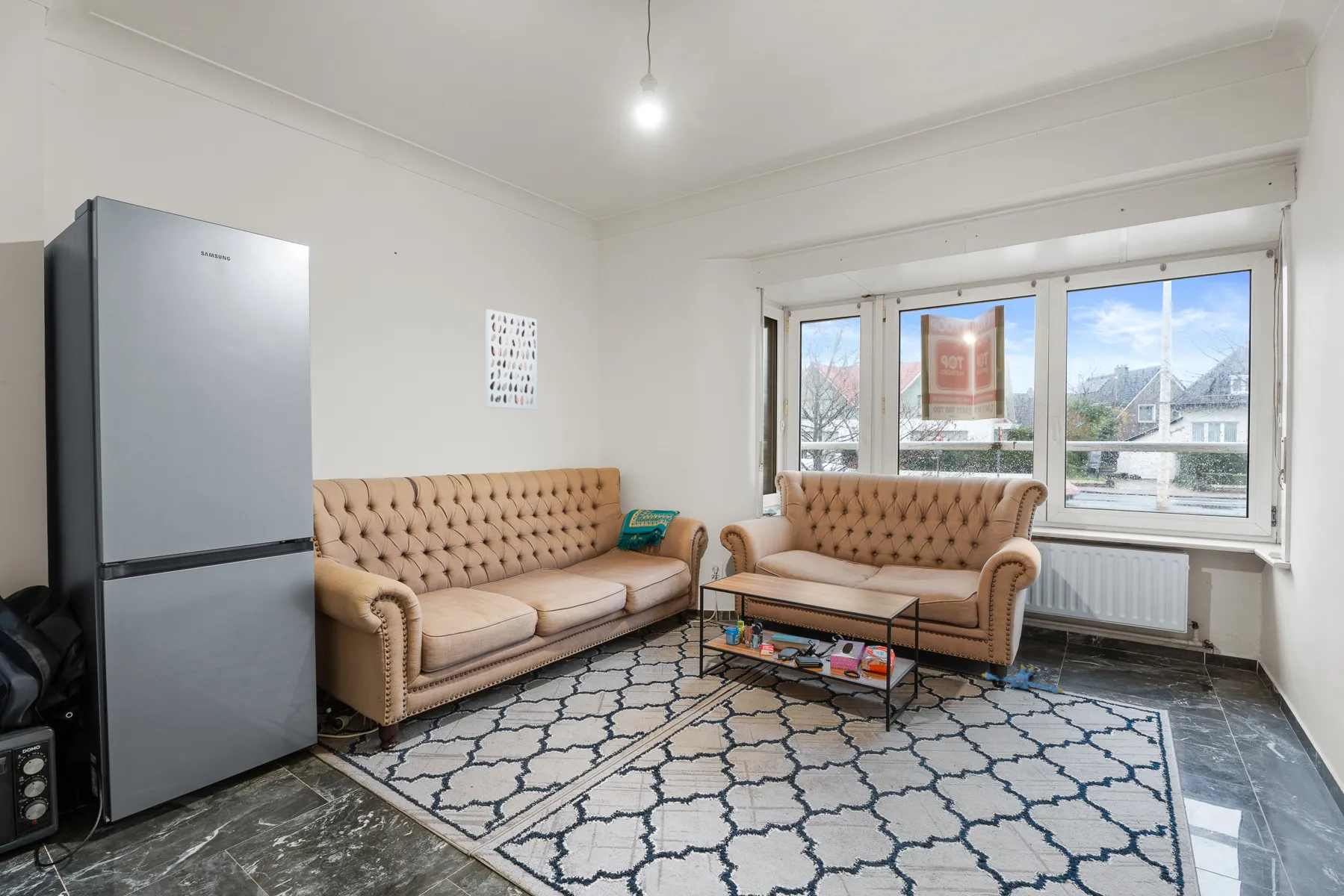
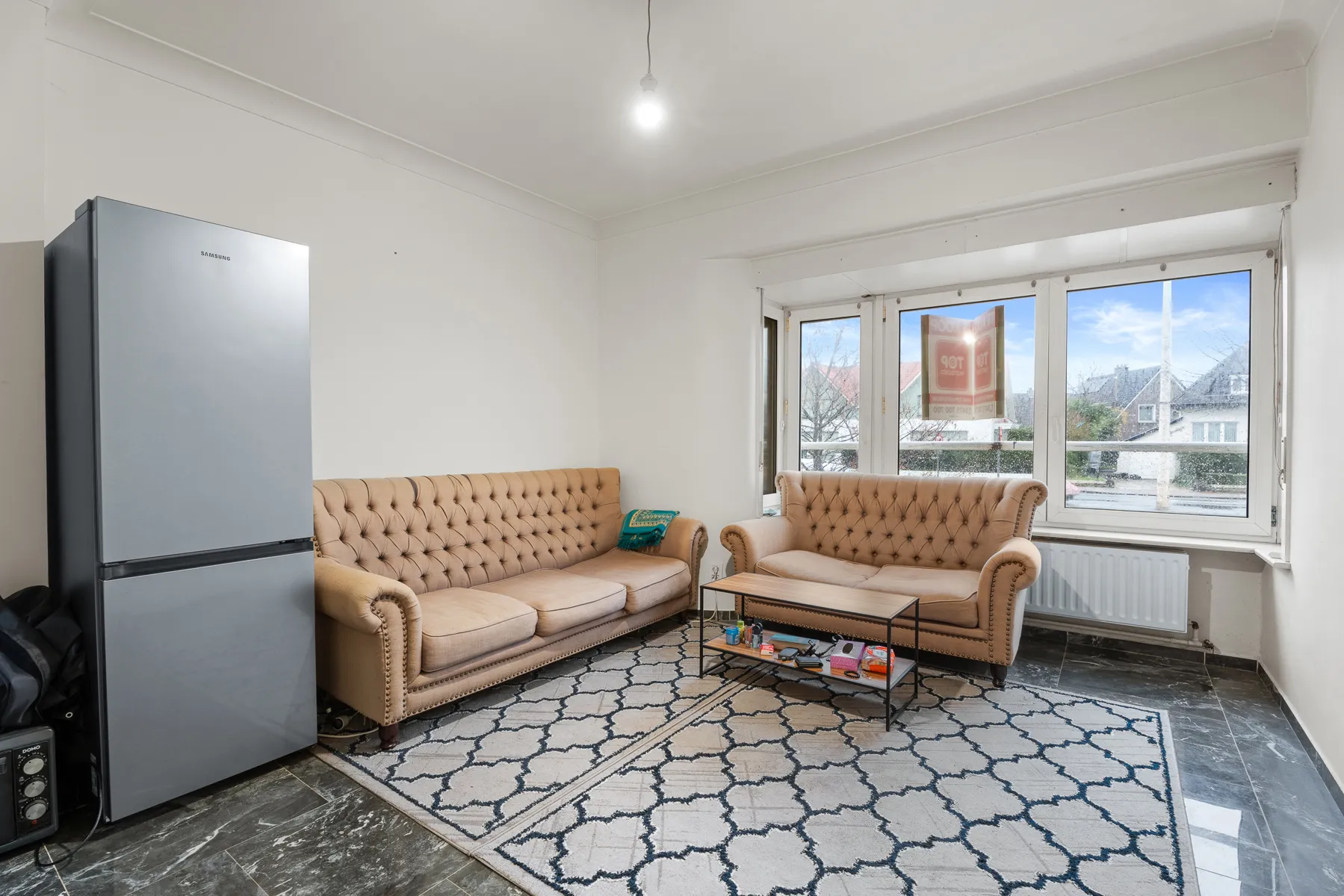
- wall art (512, 361)
- plush toy (1023, 676)
